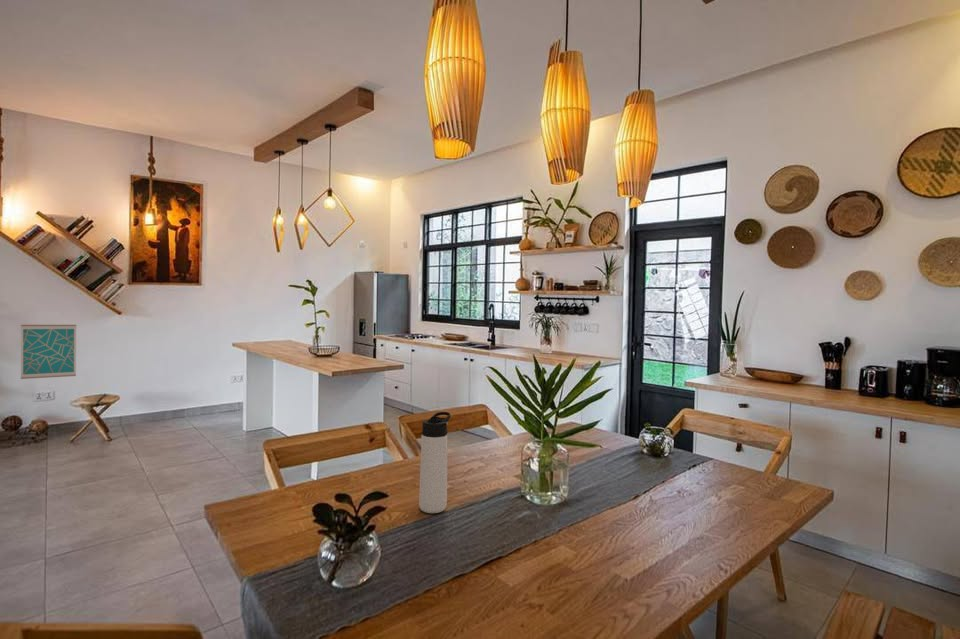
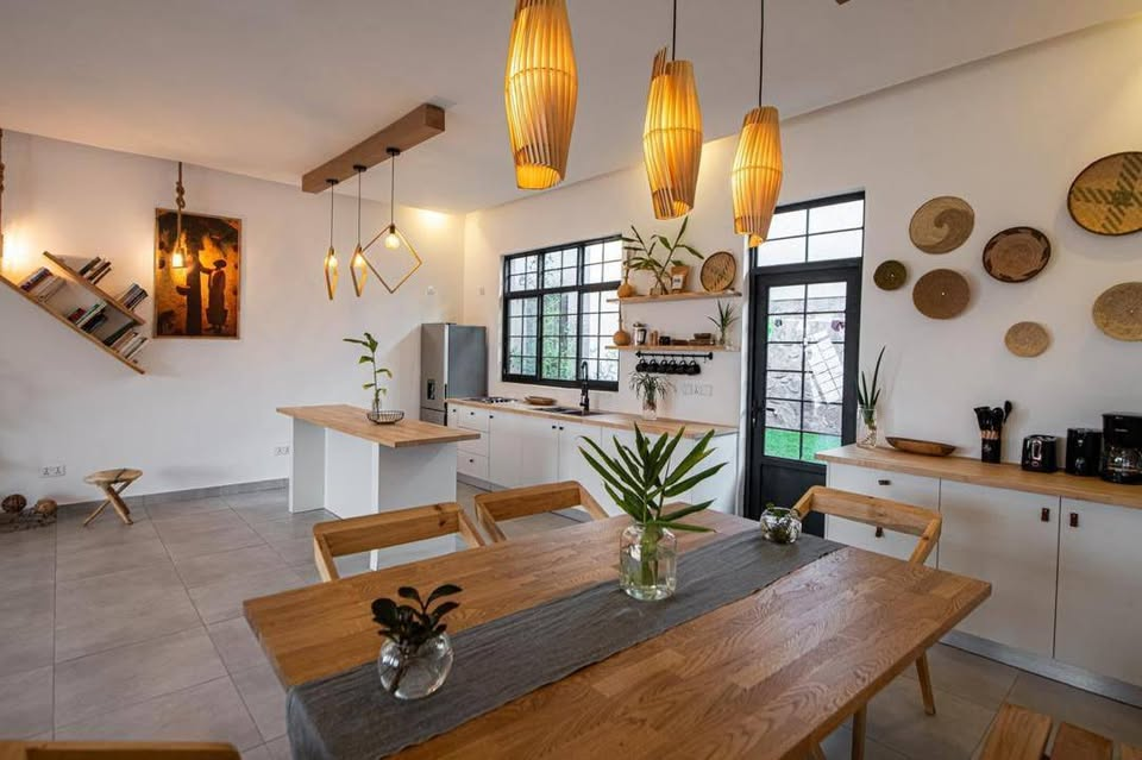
- thermos bottle (436, 460)
- wall art (49, 351)
